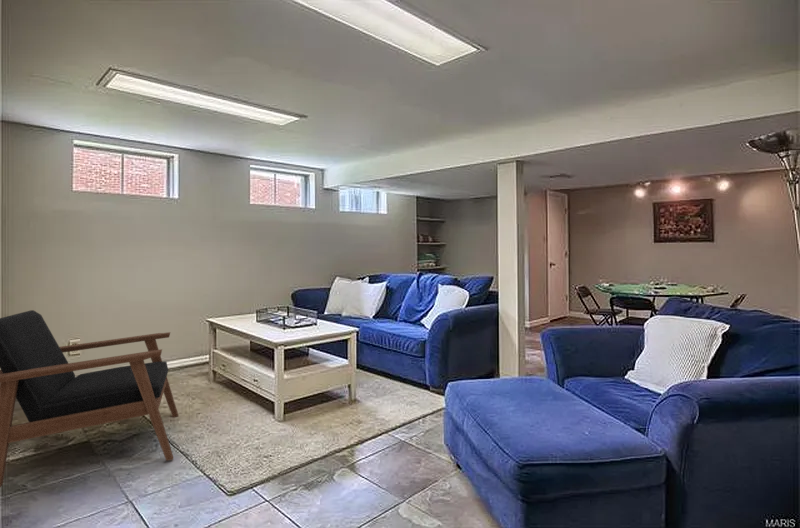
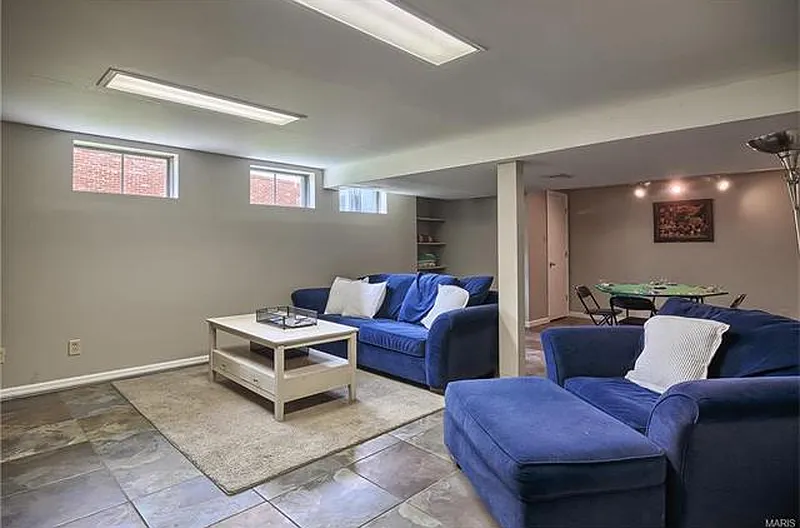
- armchair (95, 379)
